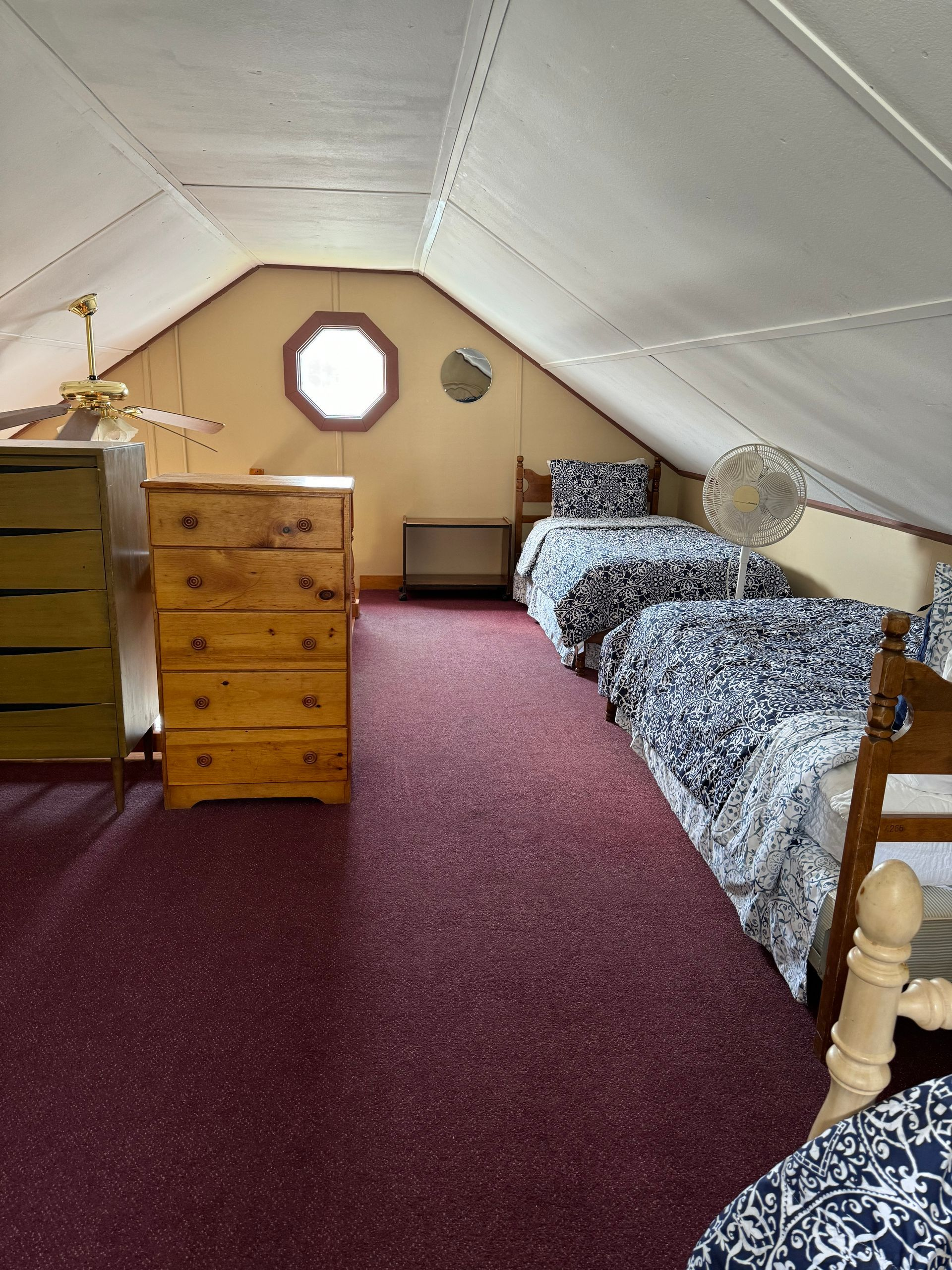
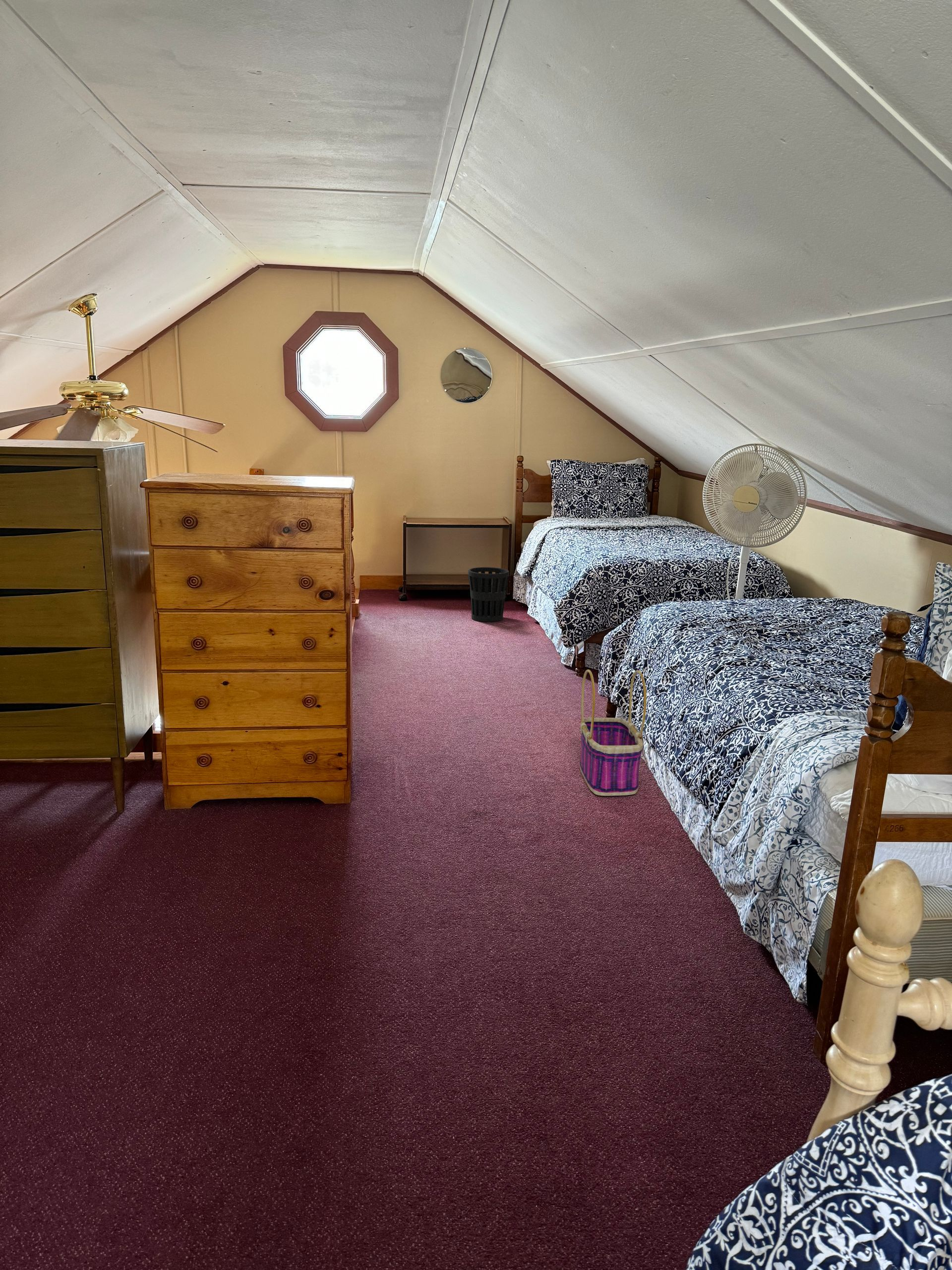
+ basket (611, 726)
+ wastebasket (488, 594)
